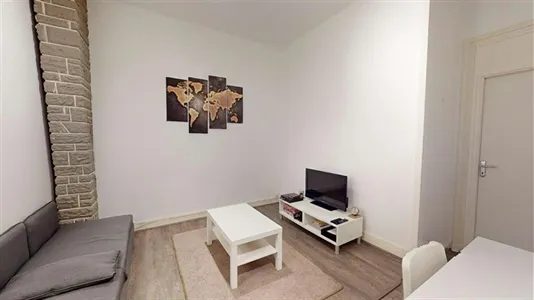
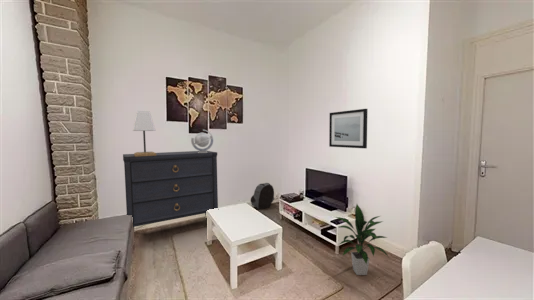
+ lamp (144, 133)
+ decorative globe (202, 140)
+ wall art (346, 129)
+ indoor plant (363, 240)
+ backpack (263, 195)
+ dresser (173, 191)
